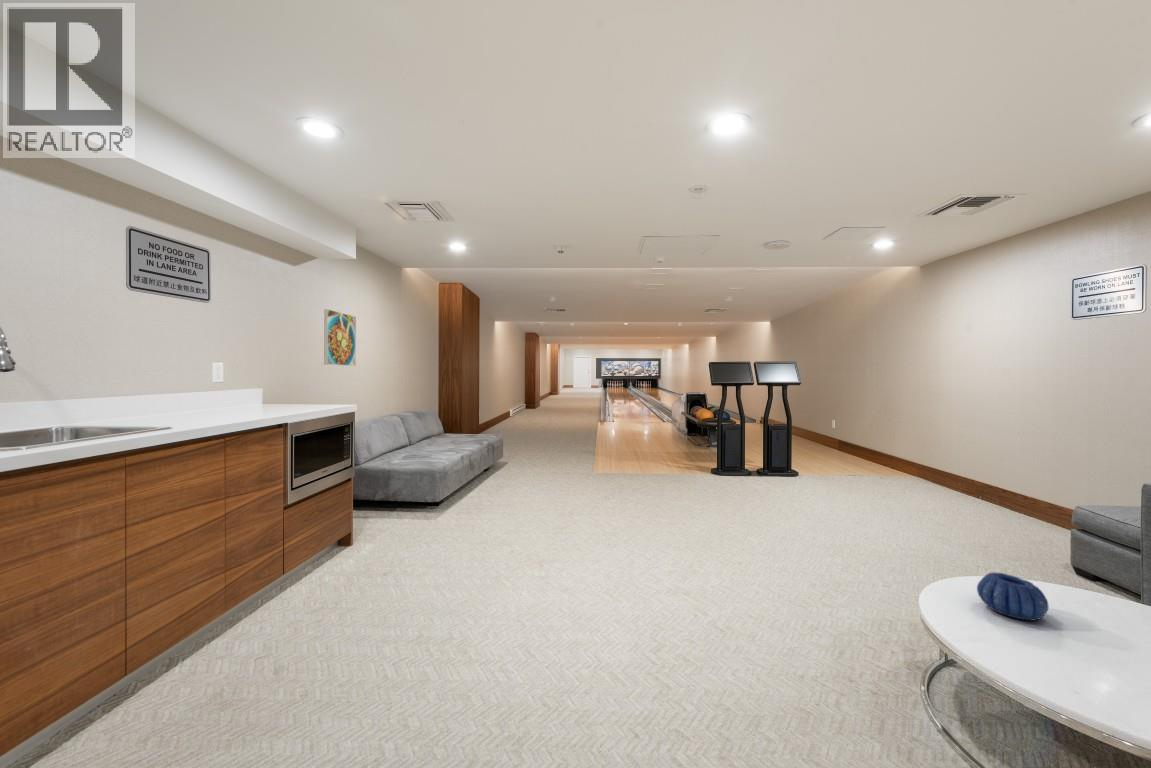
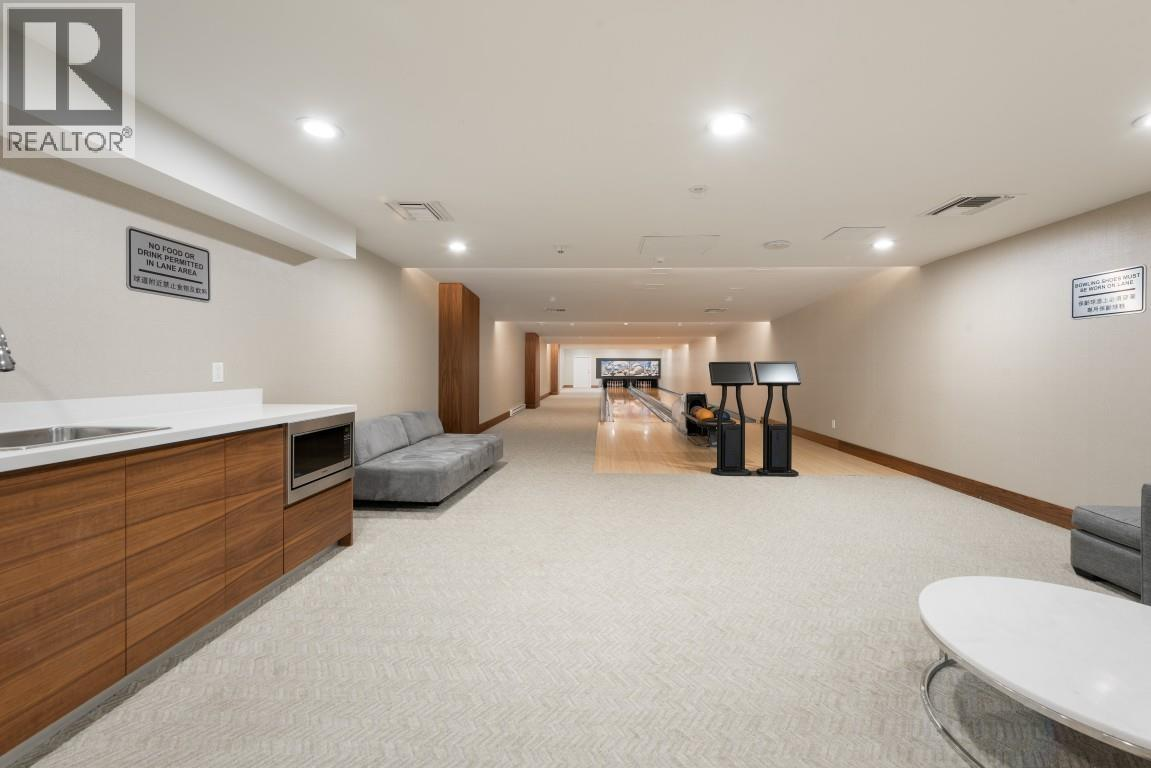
- decorative bowl (1011, 595)
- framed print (341, 339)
